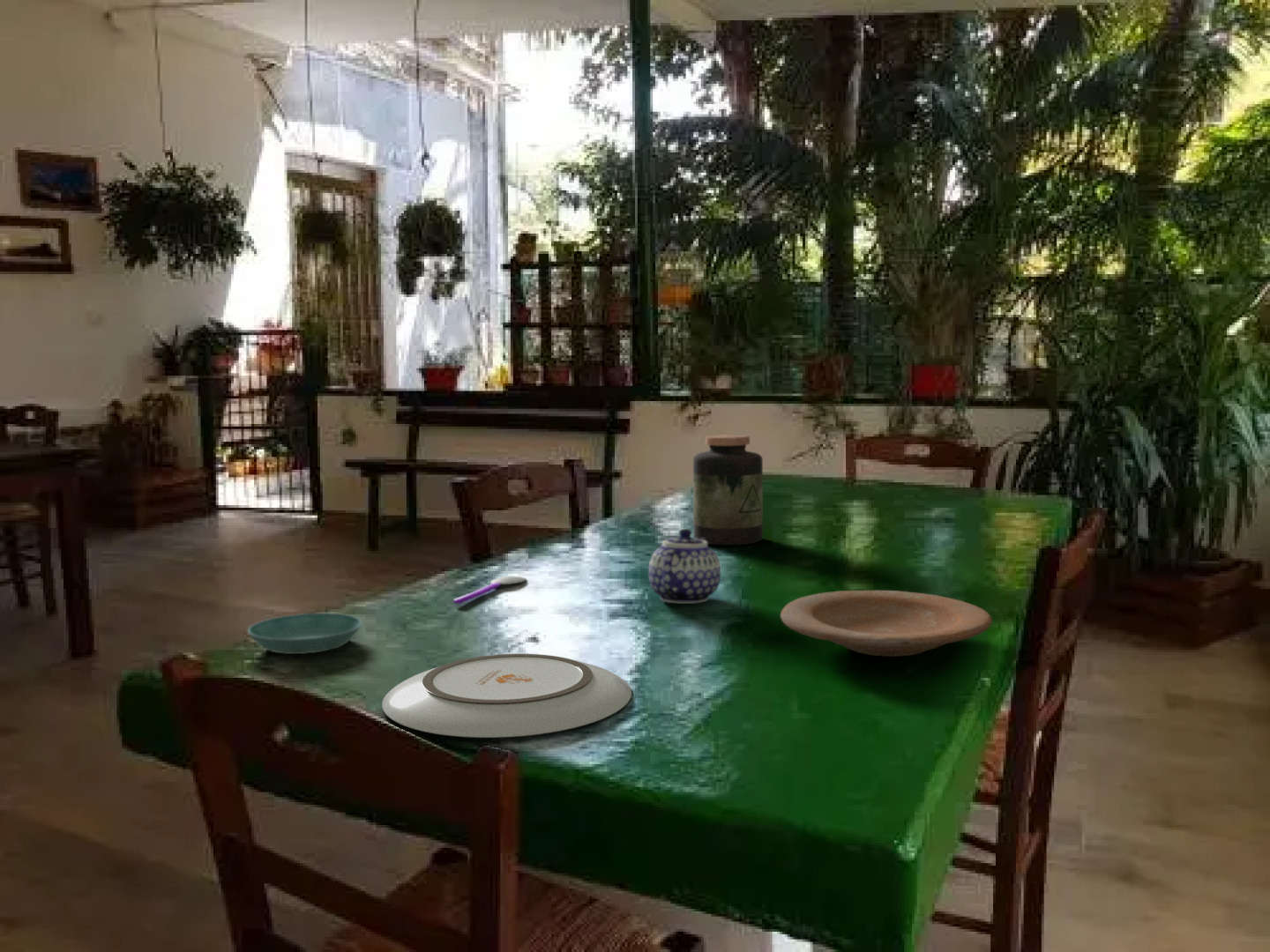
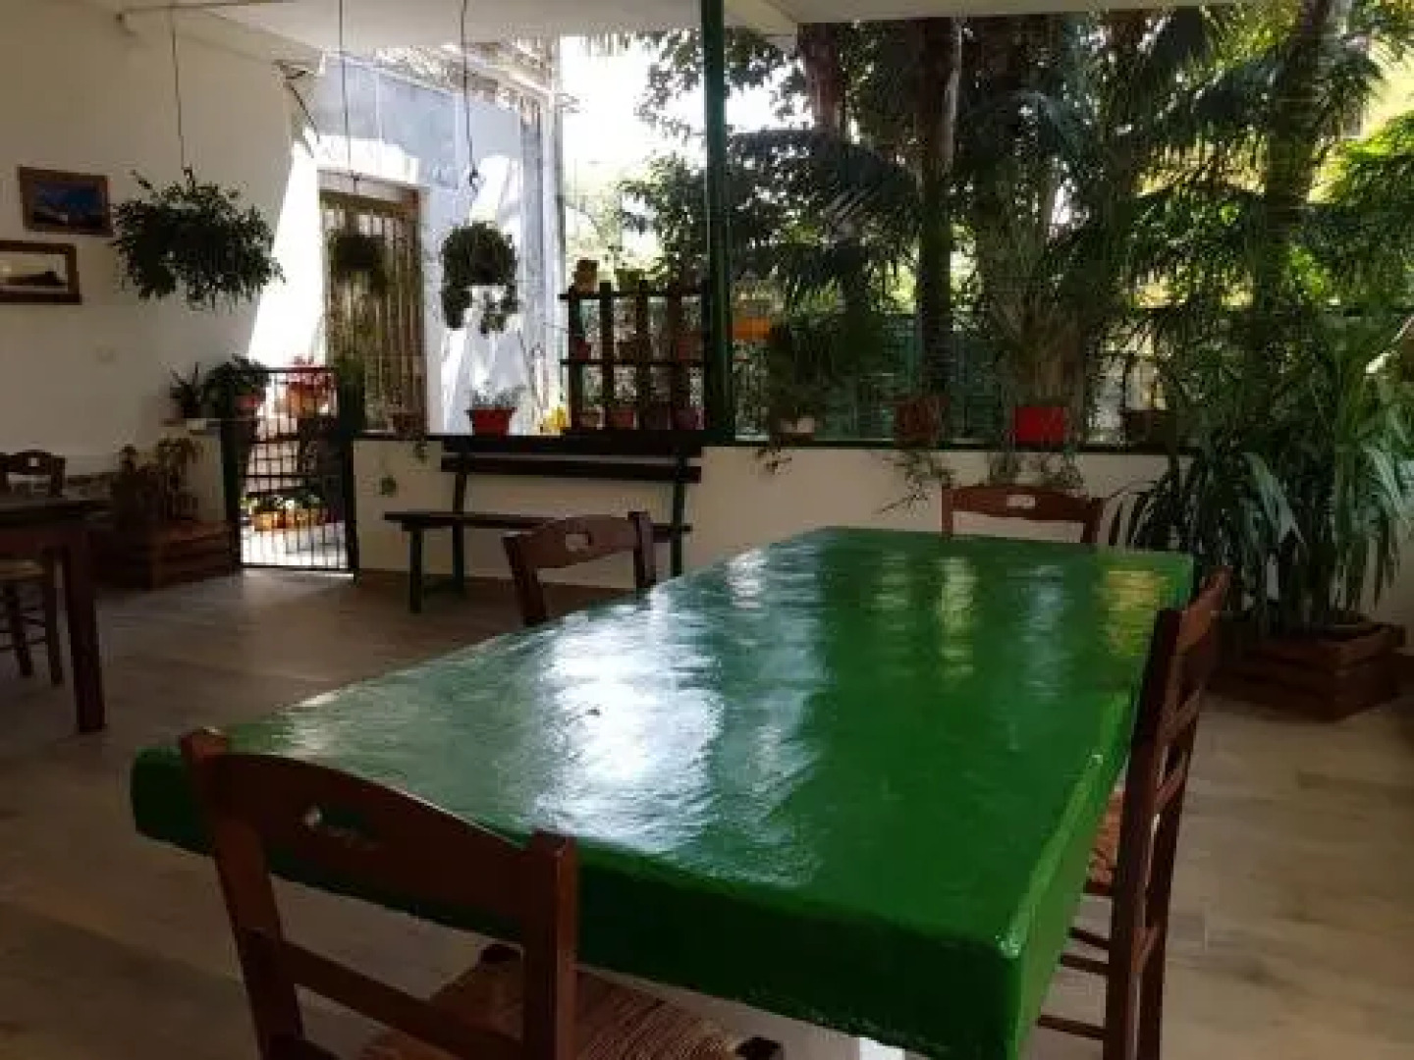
- jar (728, 487)
- teapot (684, 564)
- plate (884, 628)
- plate (508, 686)
- spoon (489, 587)
- saucer (305, 635)
